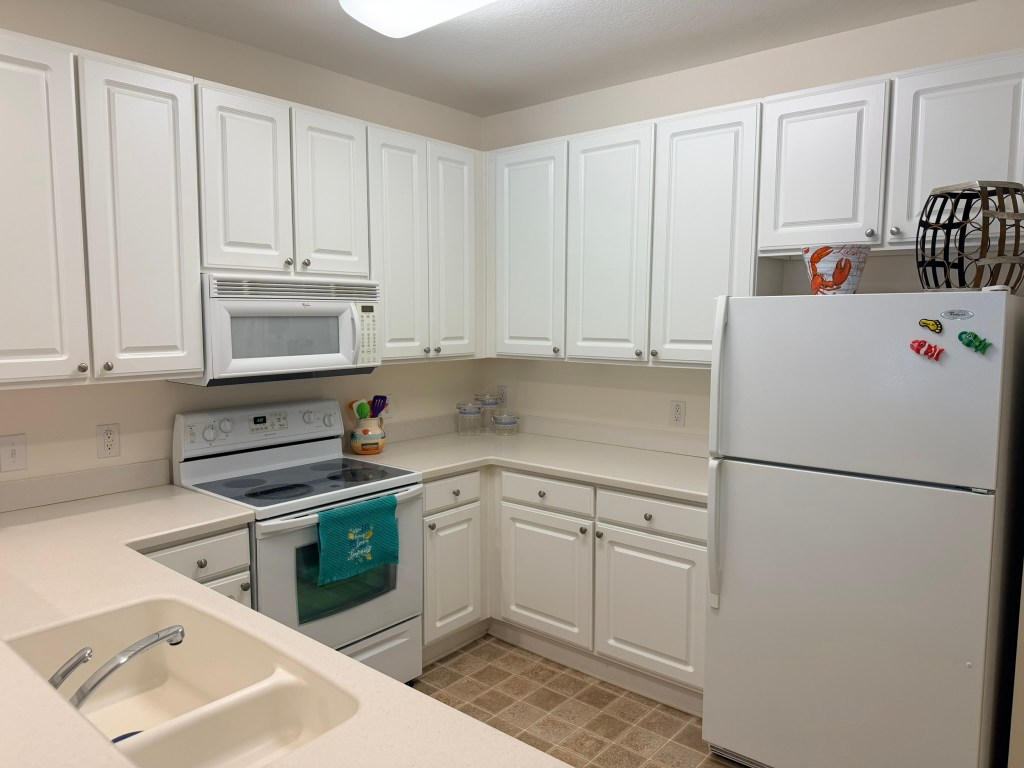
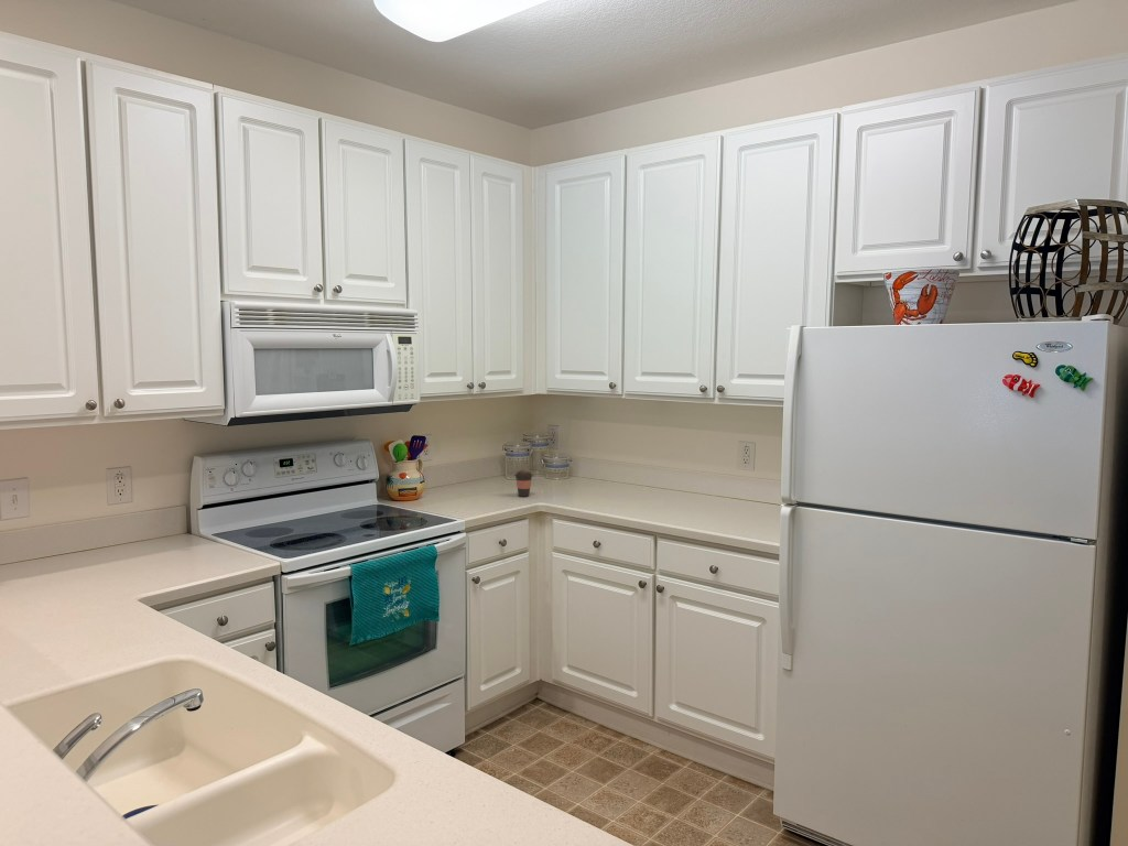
+ coffee cup (523, 484)
